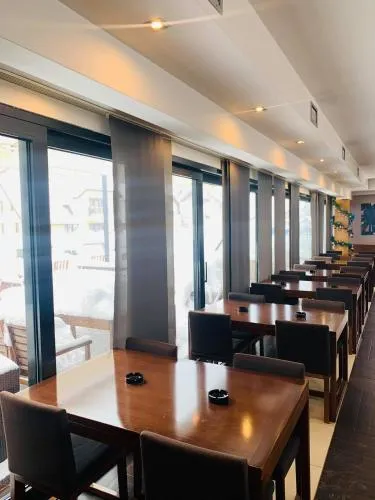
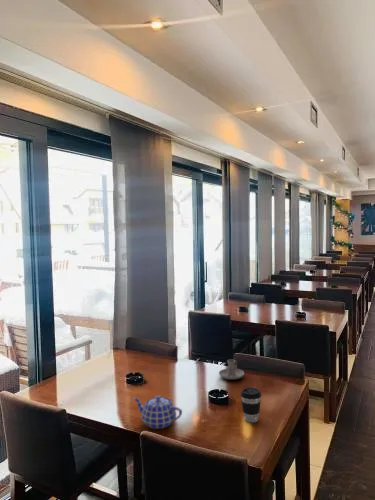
+ teapot (157, 409)
+ candle holder (232, 367)
+ coffee cup (251, 405)
